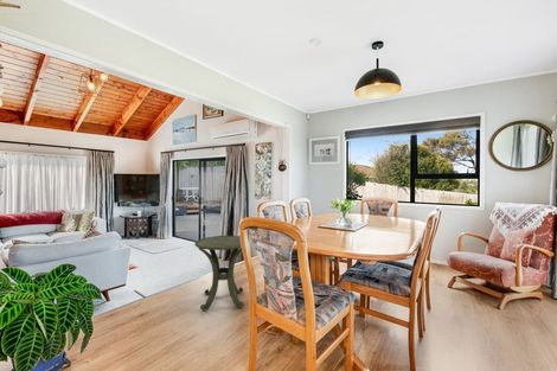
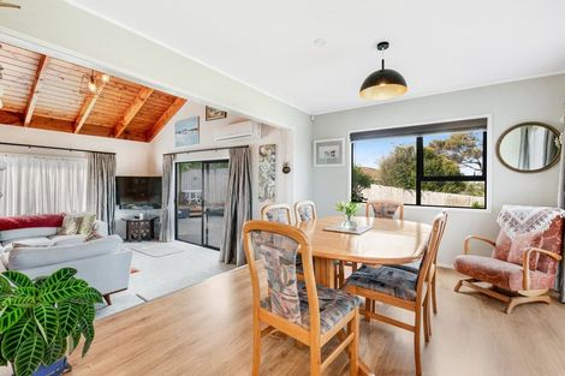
- side table (223, 270)
